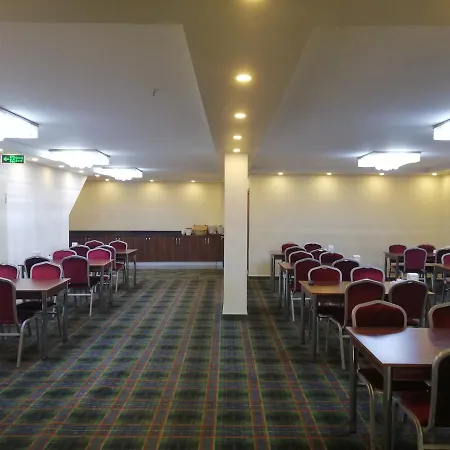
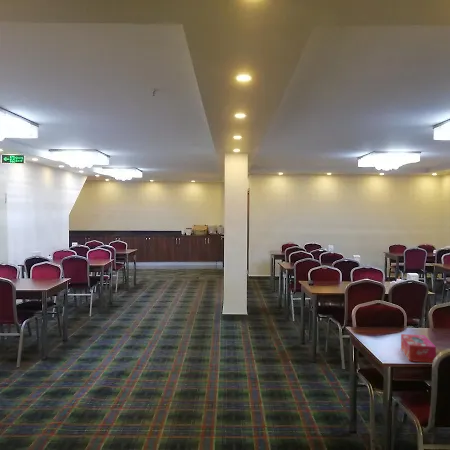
+ tissue box (417, 347)
